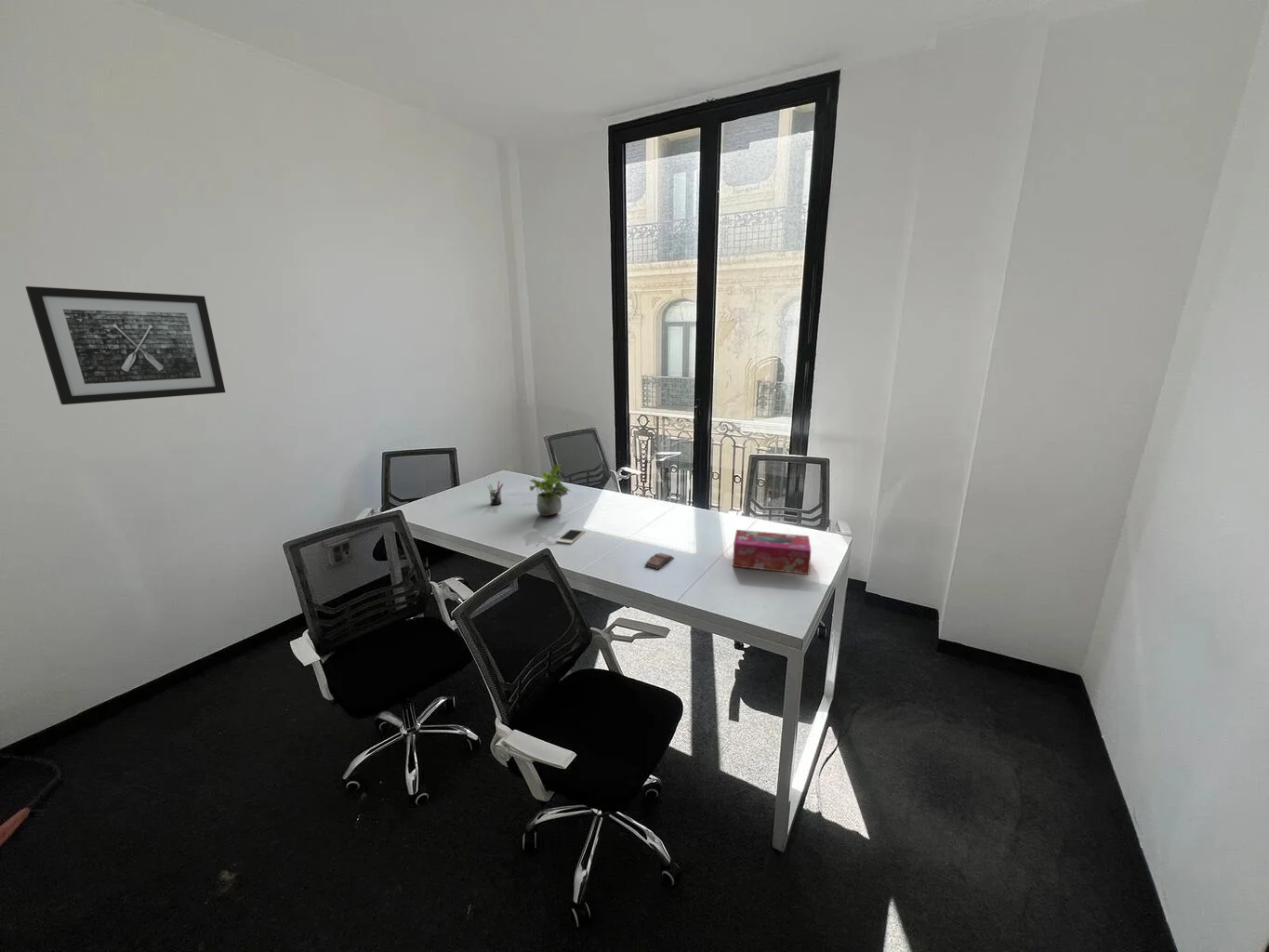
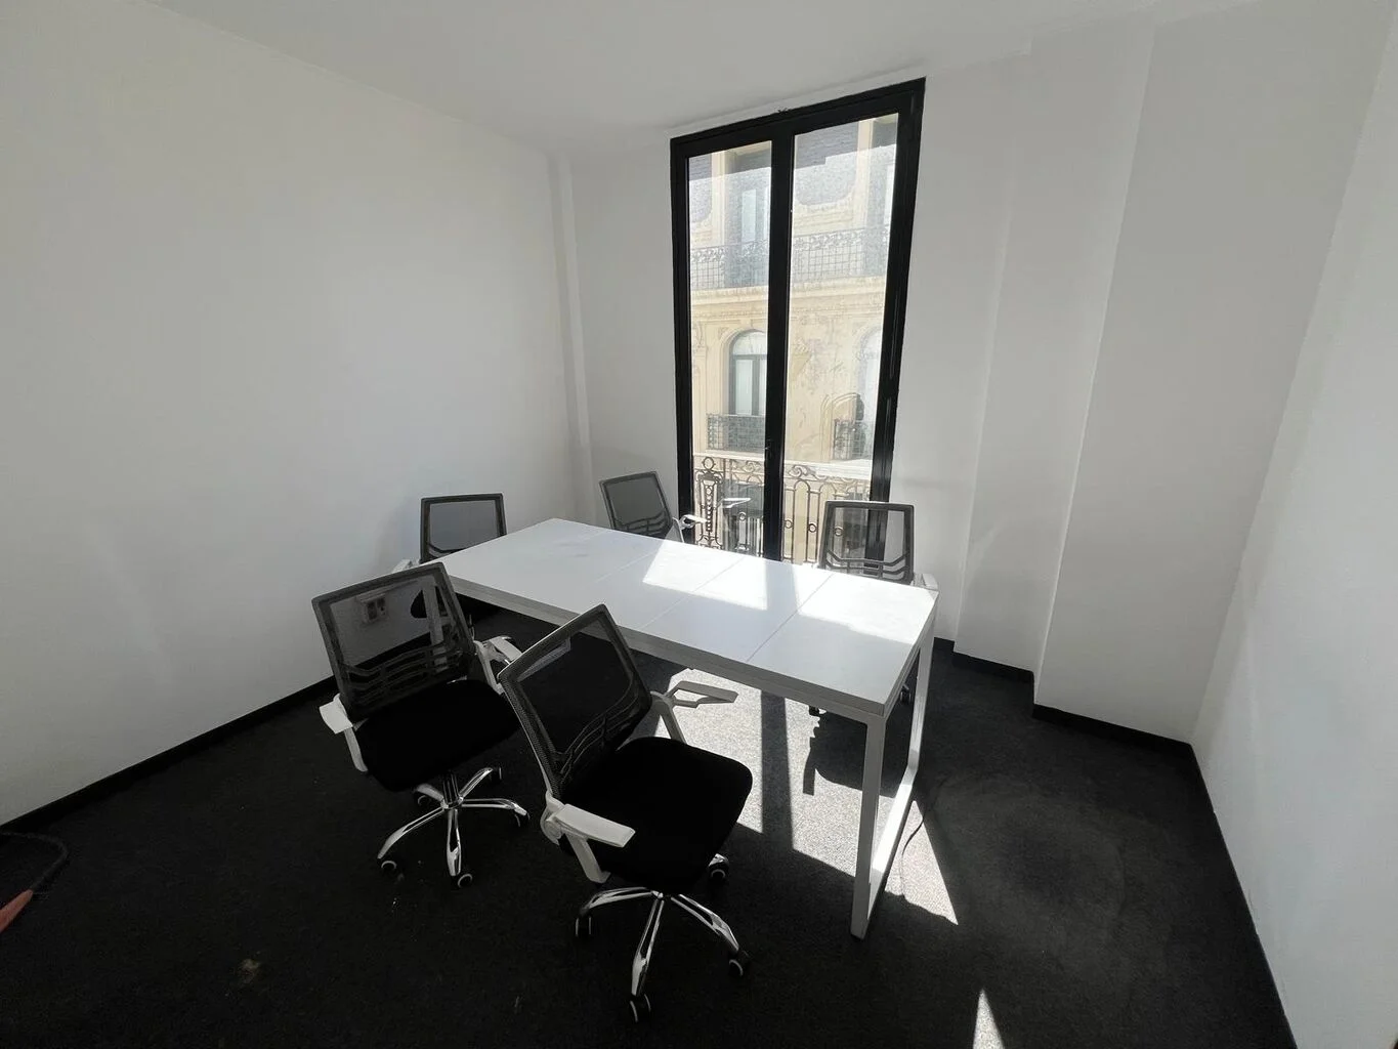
- book (659, 559)
- cell phone (571, 536)
- pen holder (495, 493)
- potted plant (551, 492)
- wall art (138, 346)
- tissue box (771, 550)
